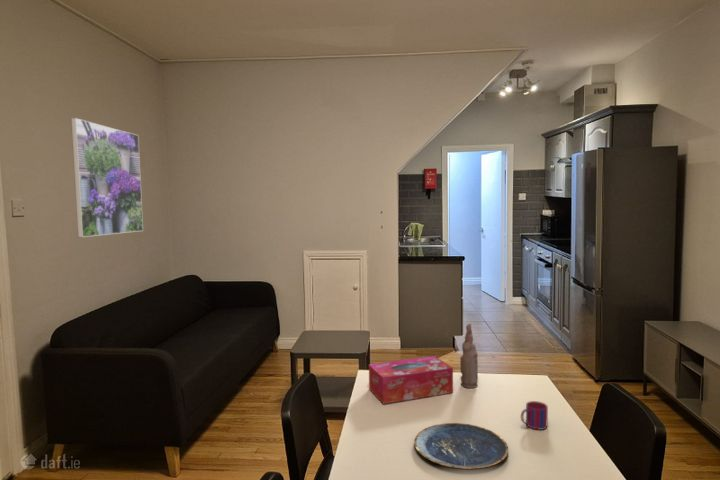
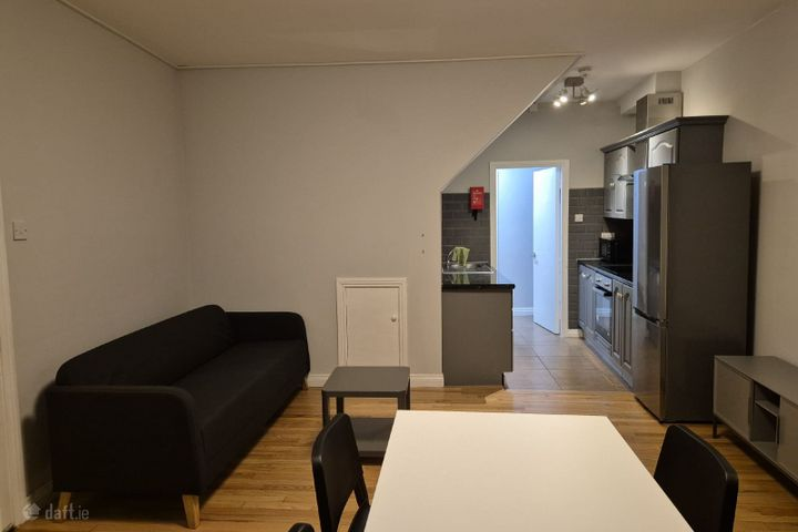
- bottle (469, 354)
- plate (460, 445)
- tissue box (410, 378)
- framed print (111, 181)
- mug (532, 415)
